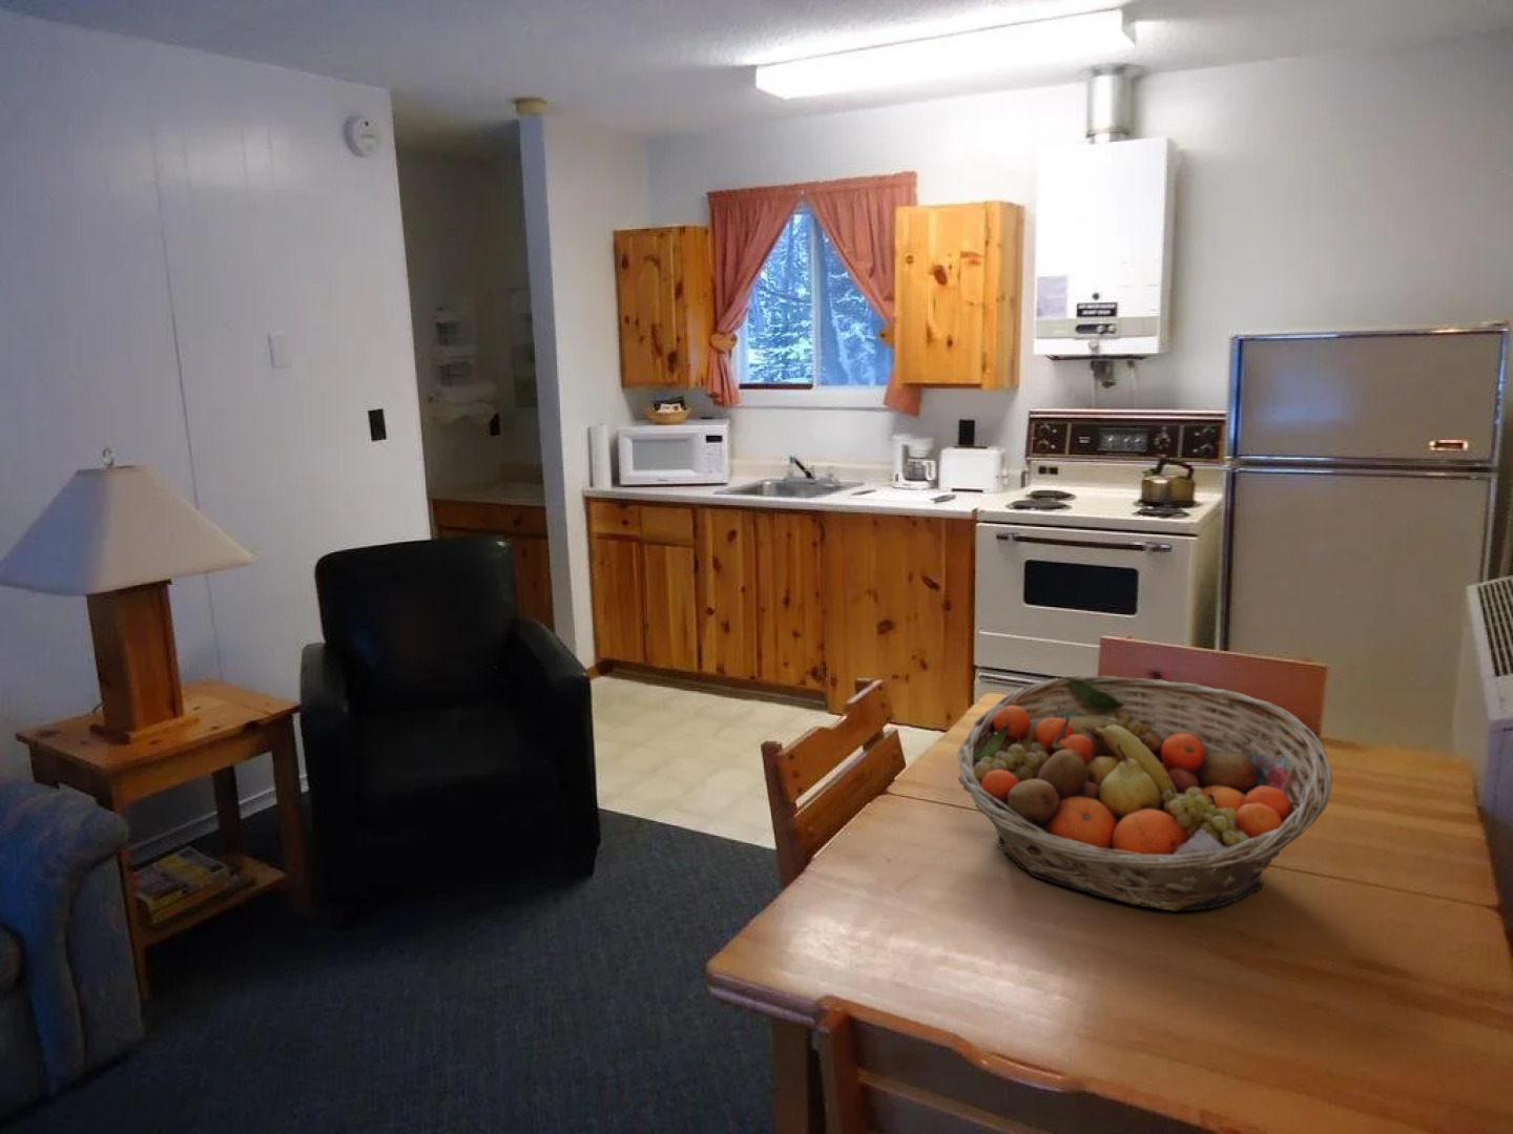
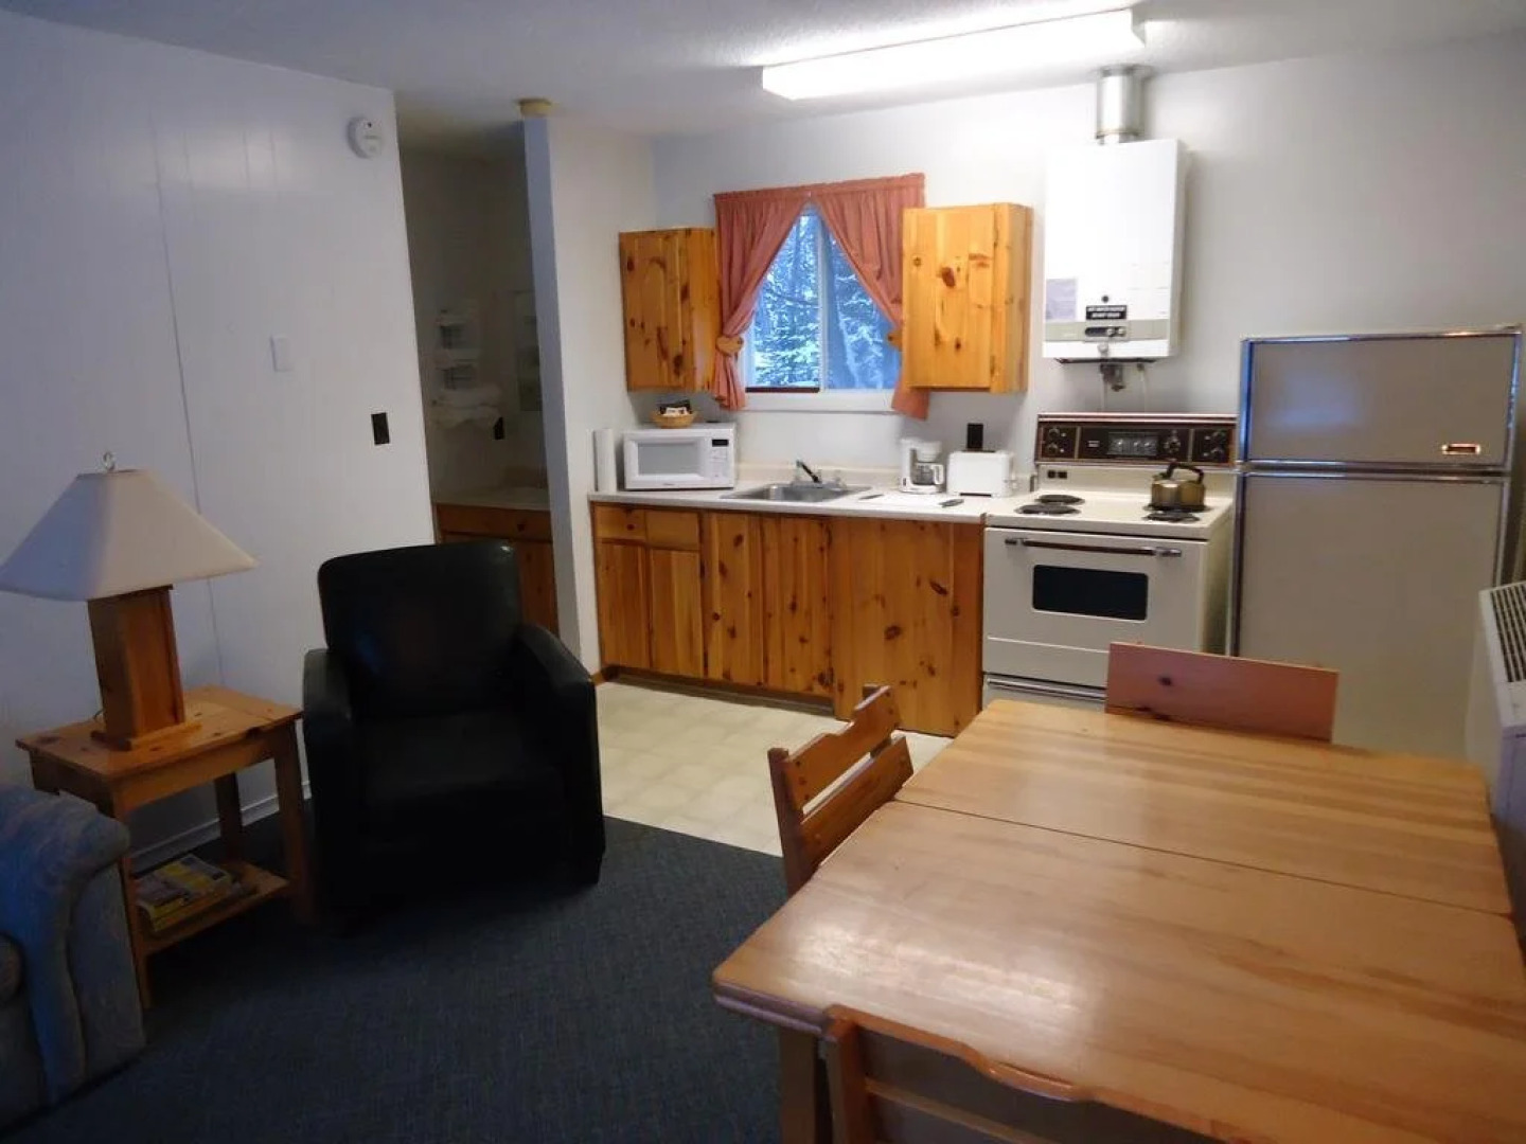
- fruit basket (1131, 784)
